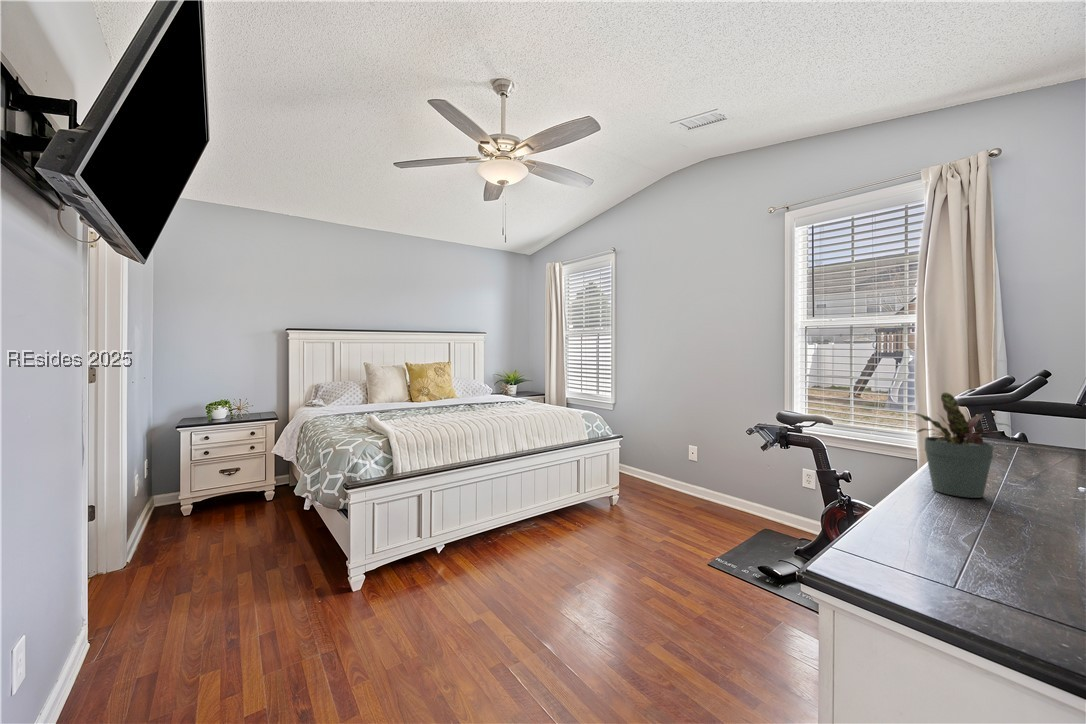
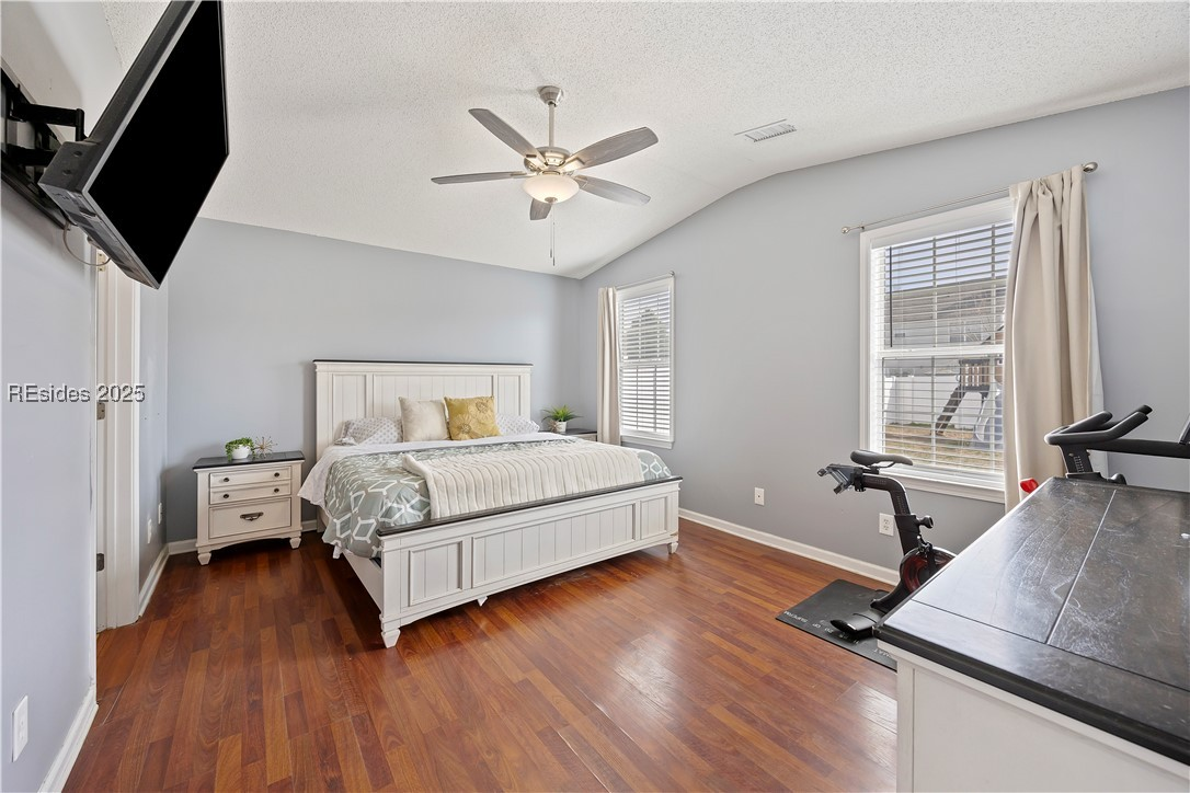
- potted plant (960, 442)
